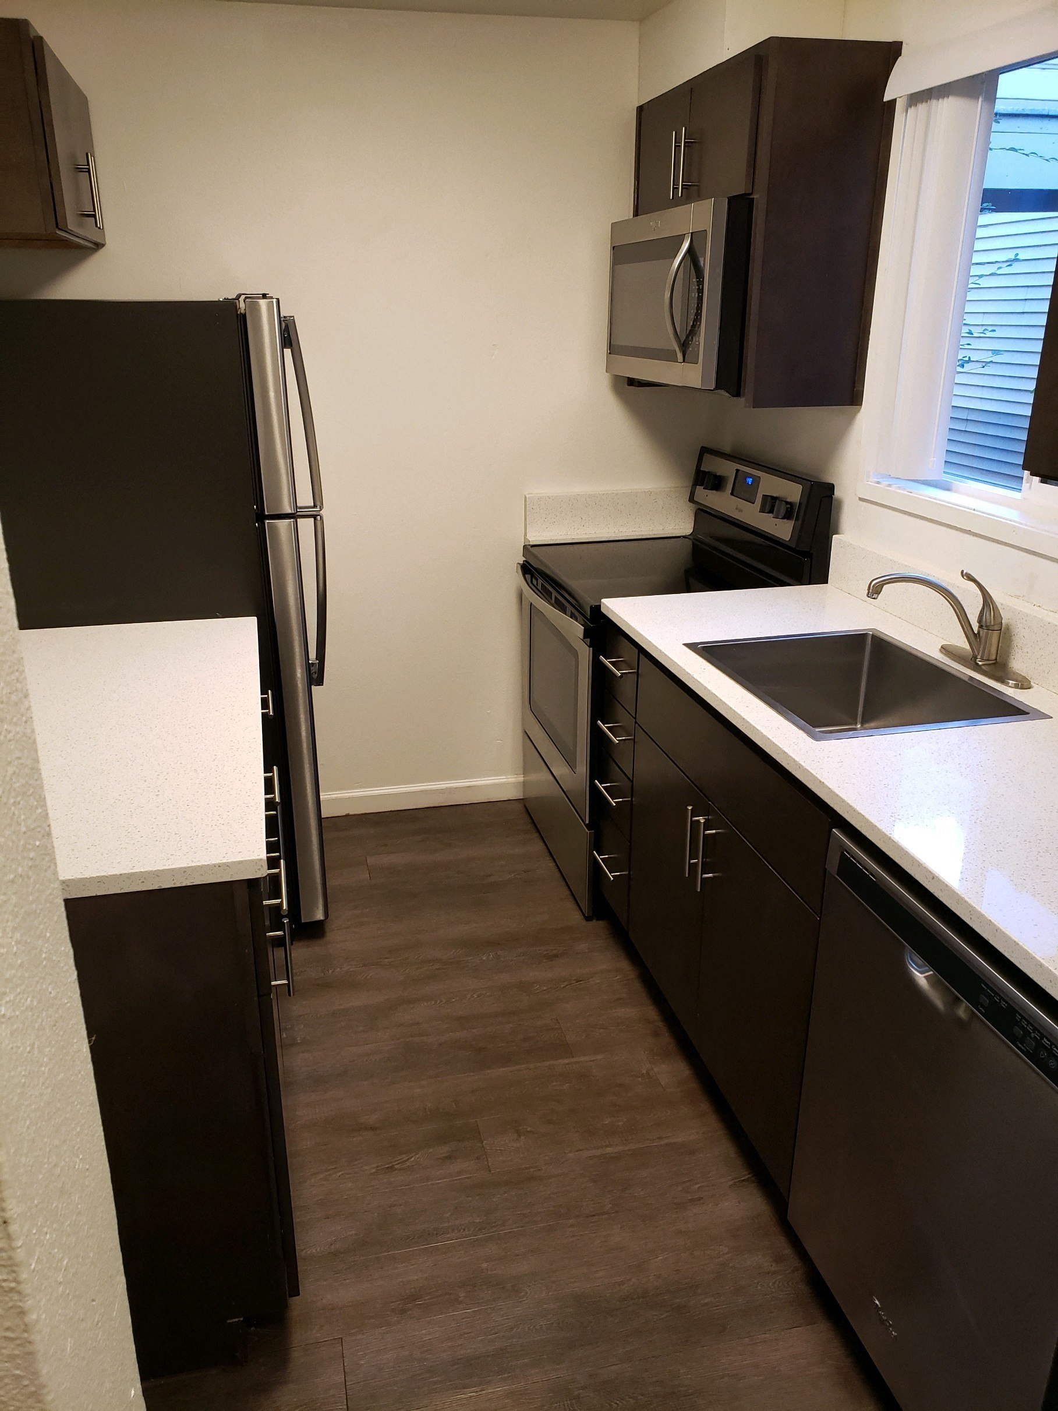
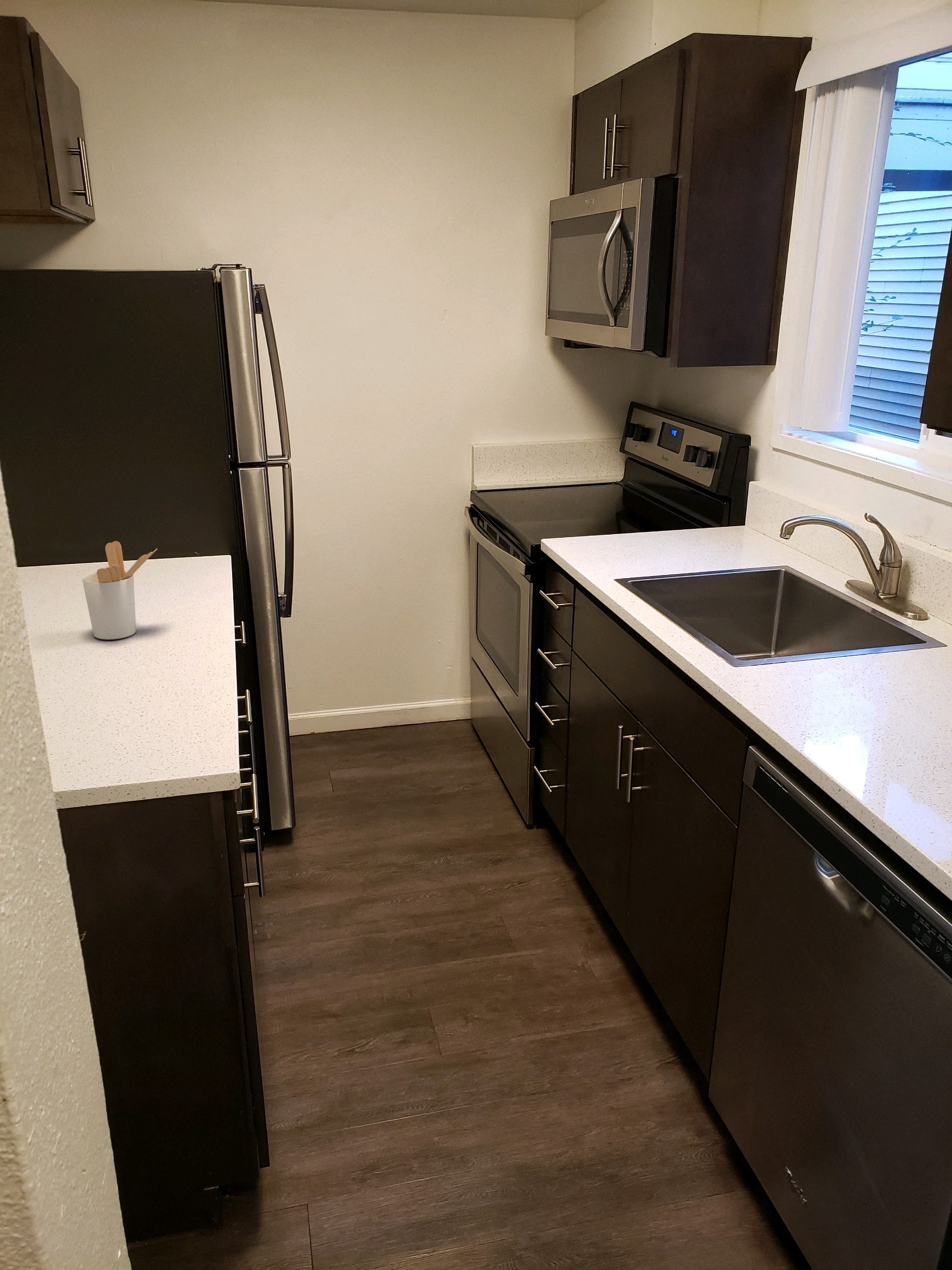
+ utensil holder (123, 591)
